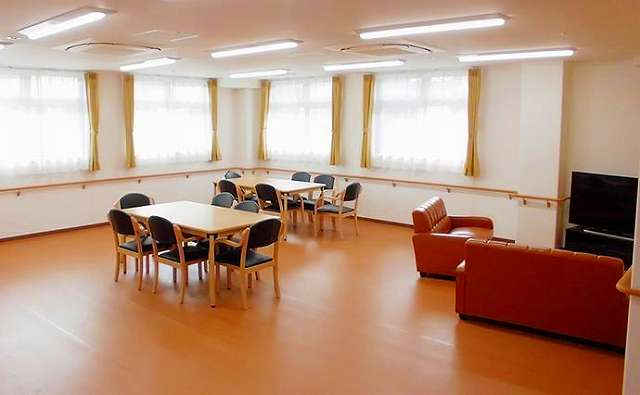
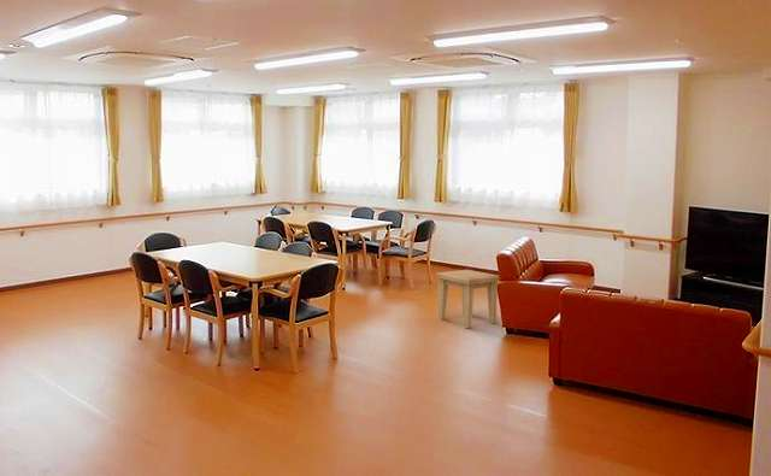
+ side table (466, 296)
